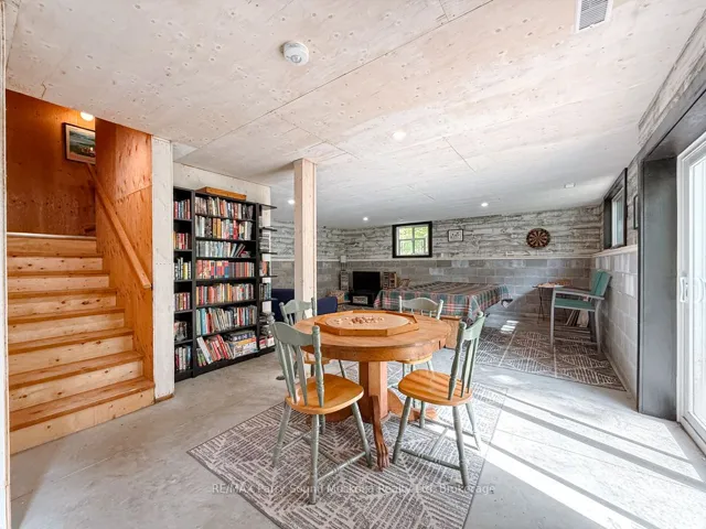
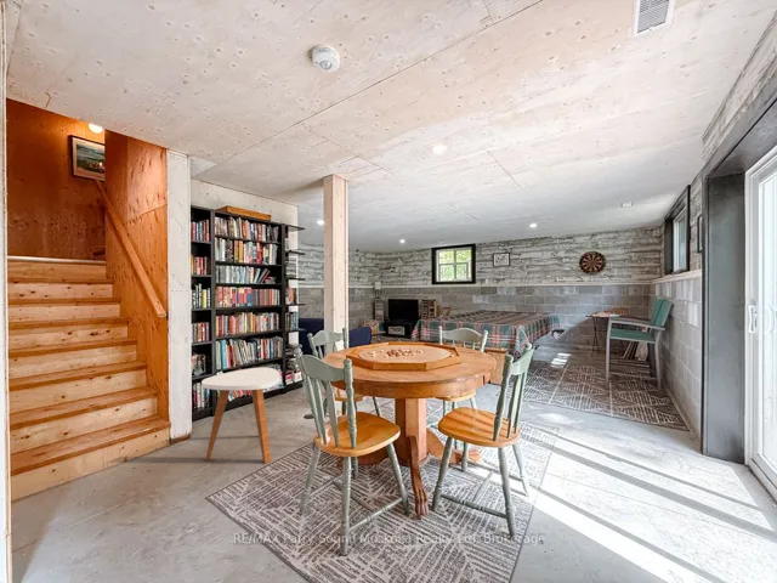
+ side table (255, 413)
